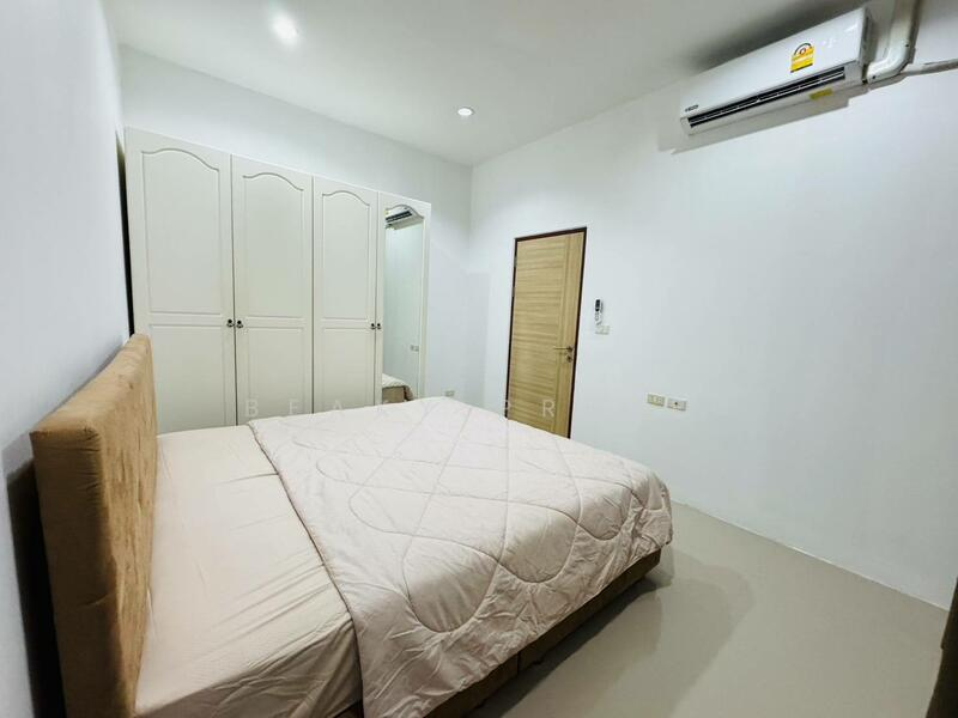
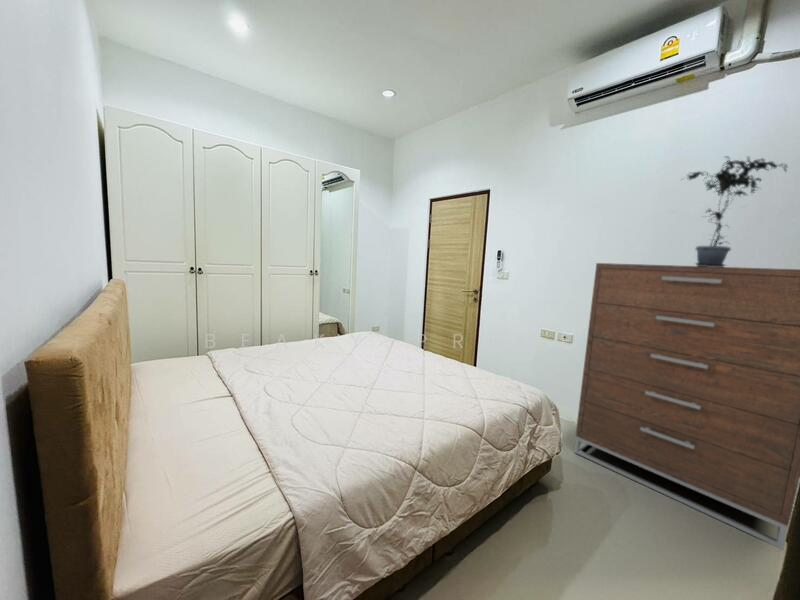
+ potted plant (722, 210)
+ dresser (684, 376)
